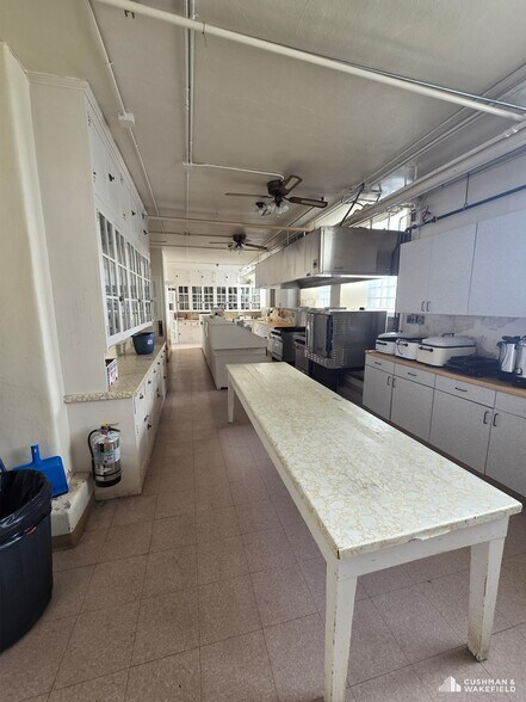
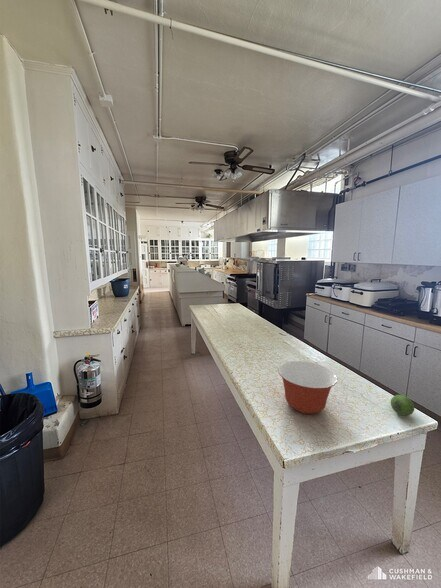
+ fruit (400, 403)
+ mixing bowl (305, 389)
